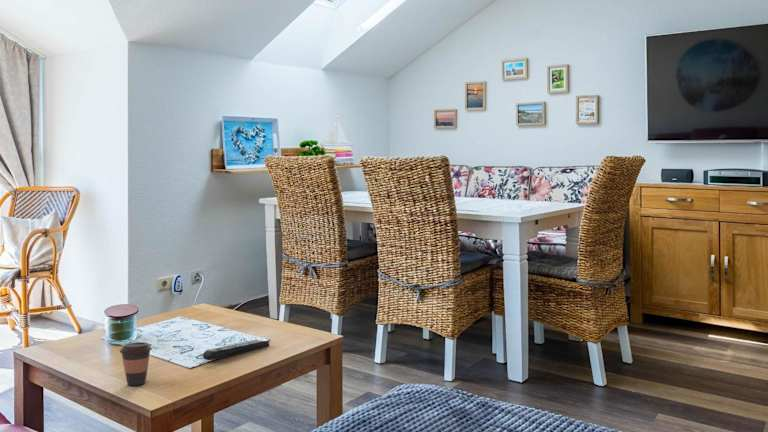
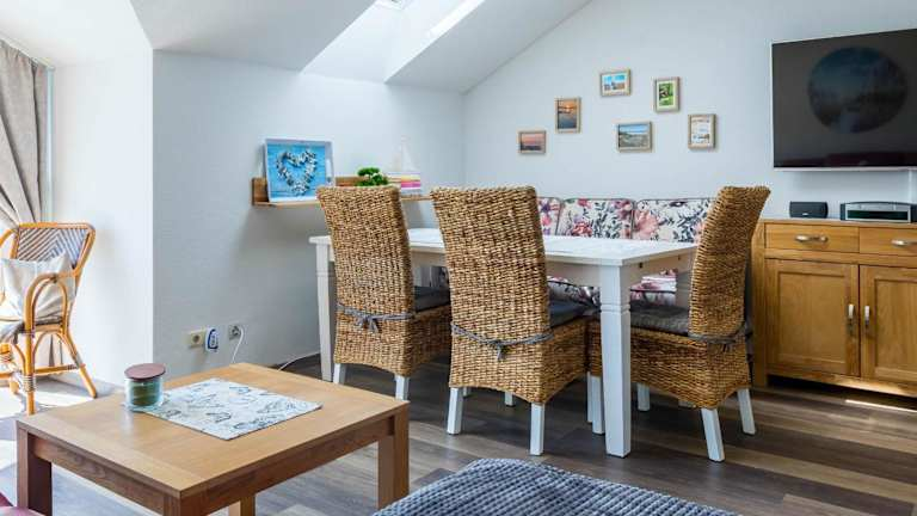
- remote control (237, 349)
- coffee cup (136, 363)
